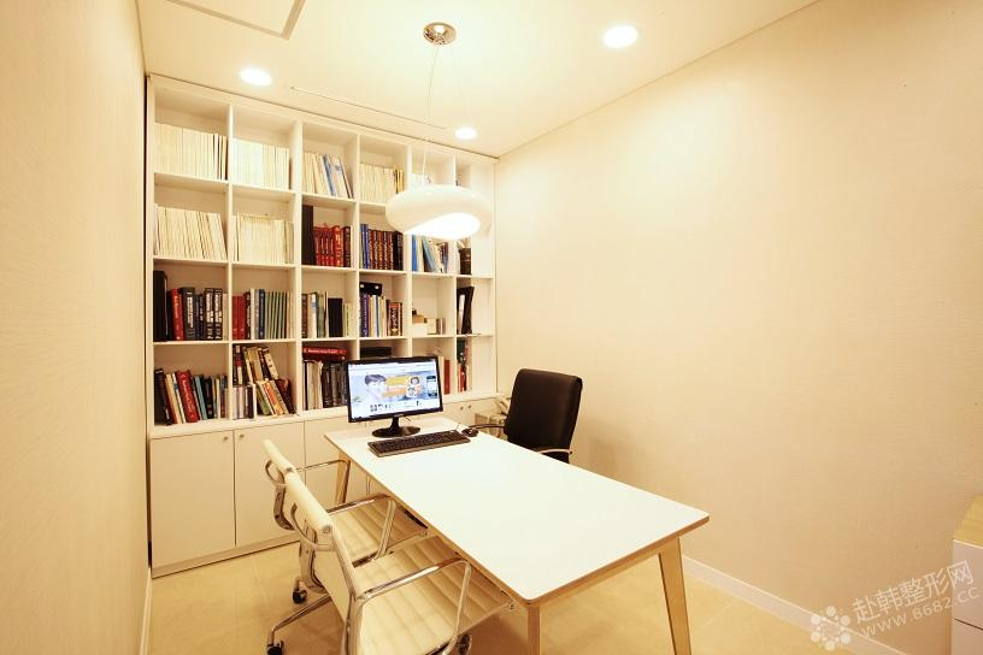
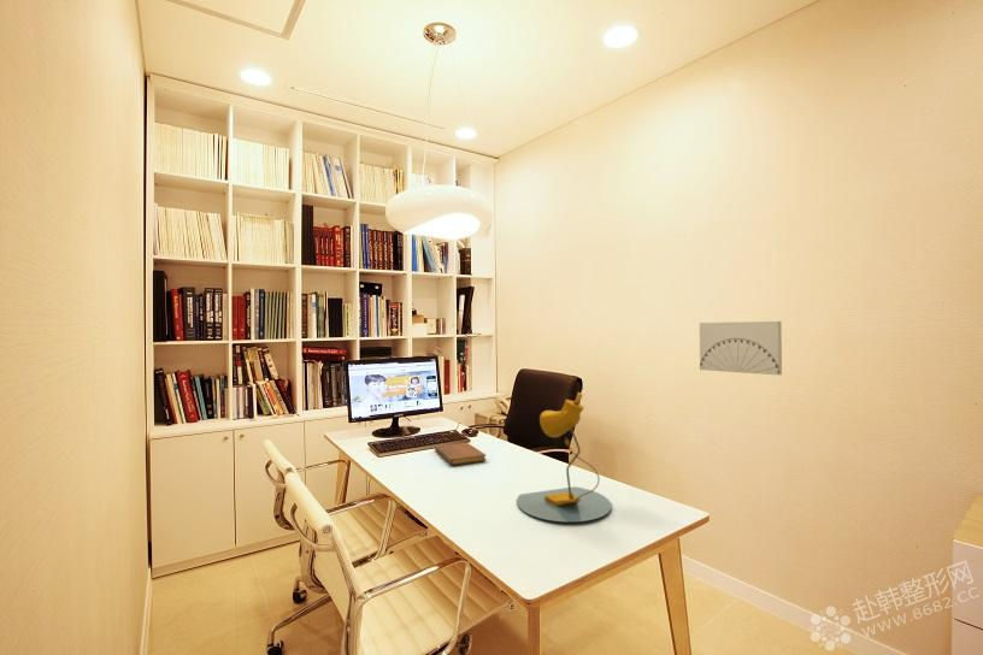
+ wall art (737, 347)
+ notebook (459, 453)
+ desk lamp (565, 443)
